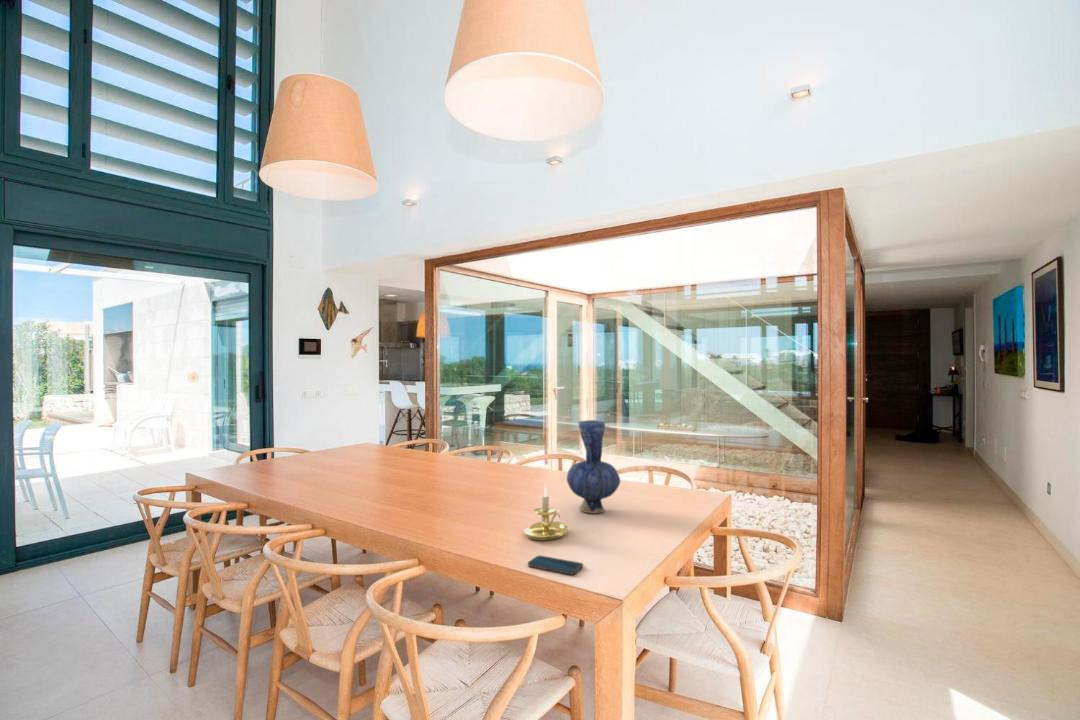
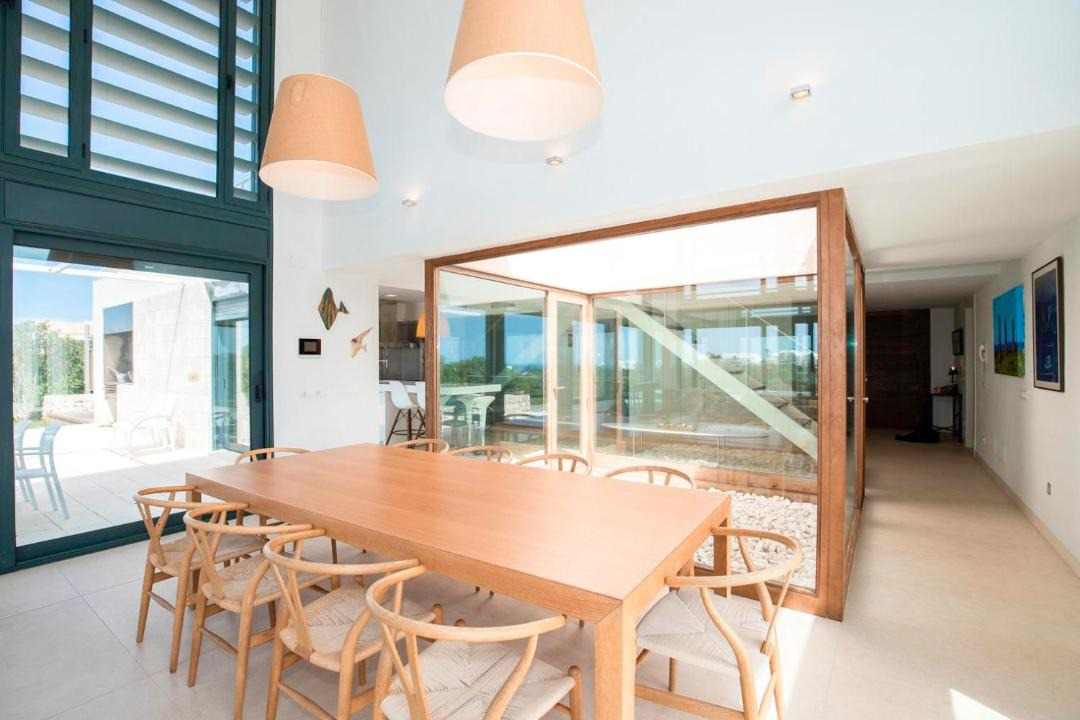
- vase (593, 466)
- smartphone (555, 564)
- candle holder (547, 507)
